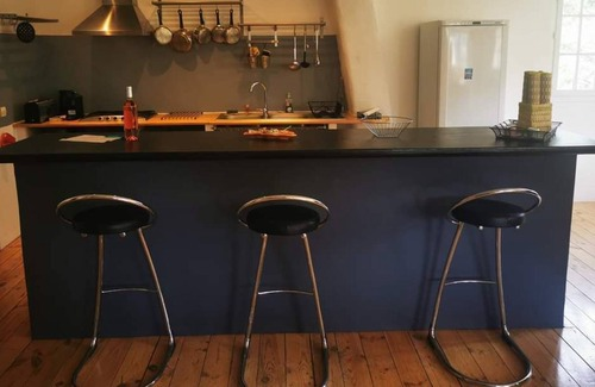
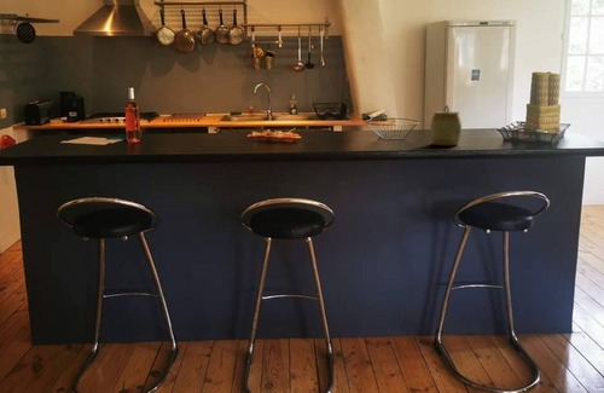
+ jar (446, 125)
